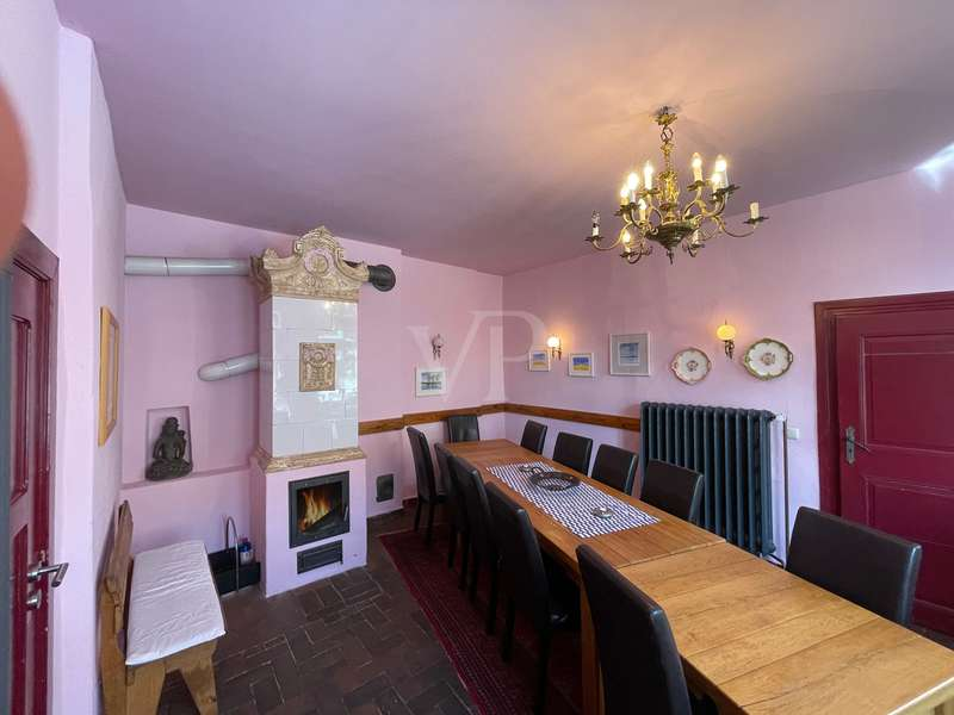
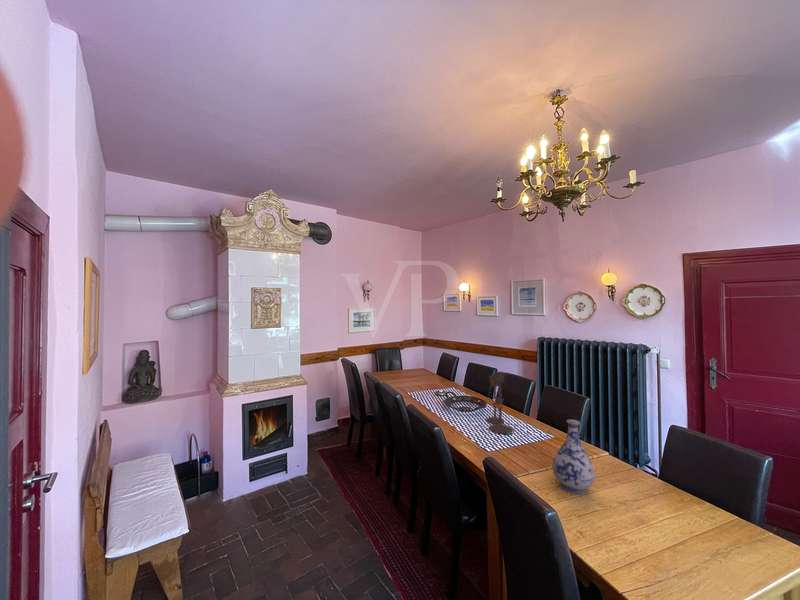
+ vase (572, 454)
+ candlestick (496, 397)
